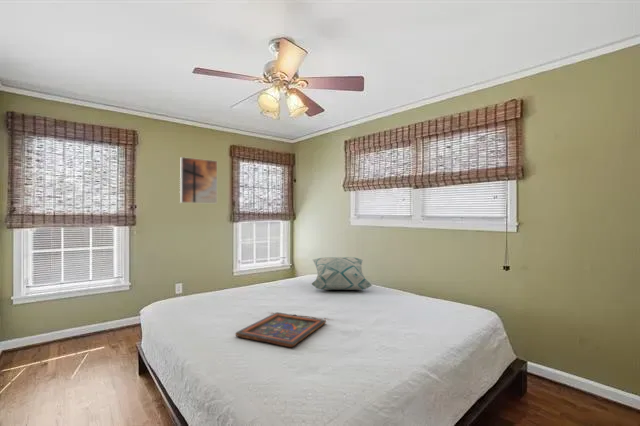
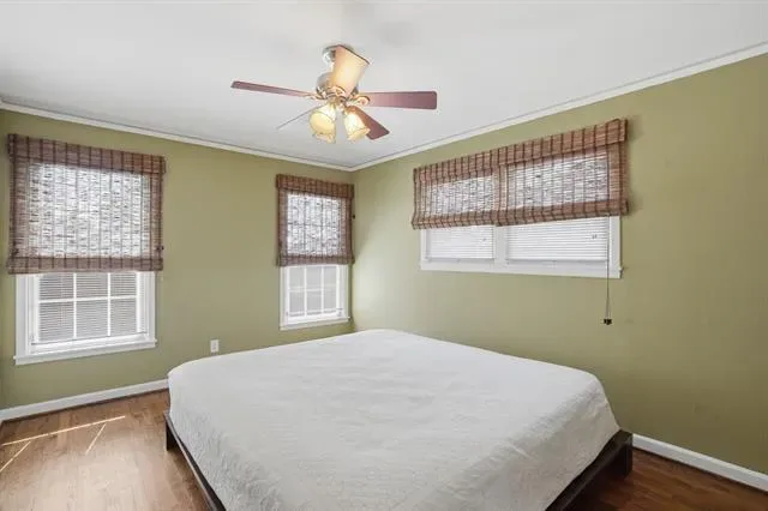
- decorative pillow (339, 272)
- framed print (199, 181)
- painted panel (283, 327)
